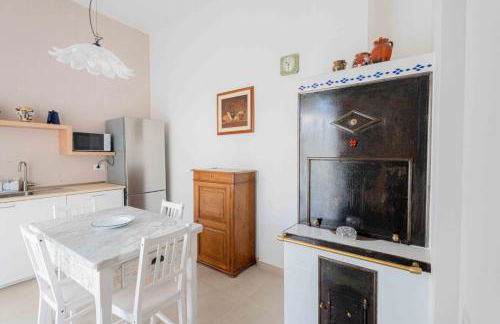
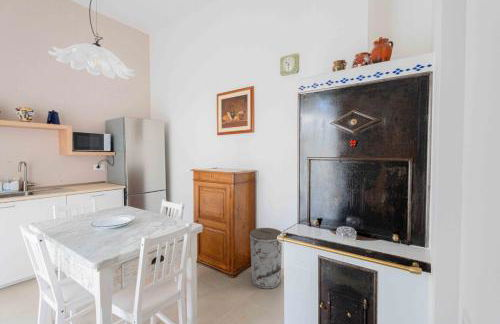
+ trash can (266, 255)
